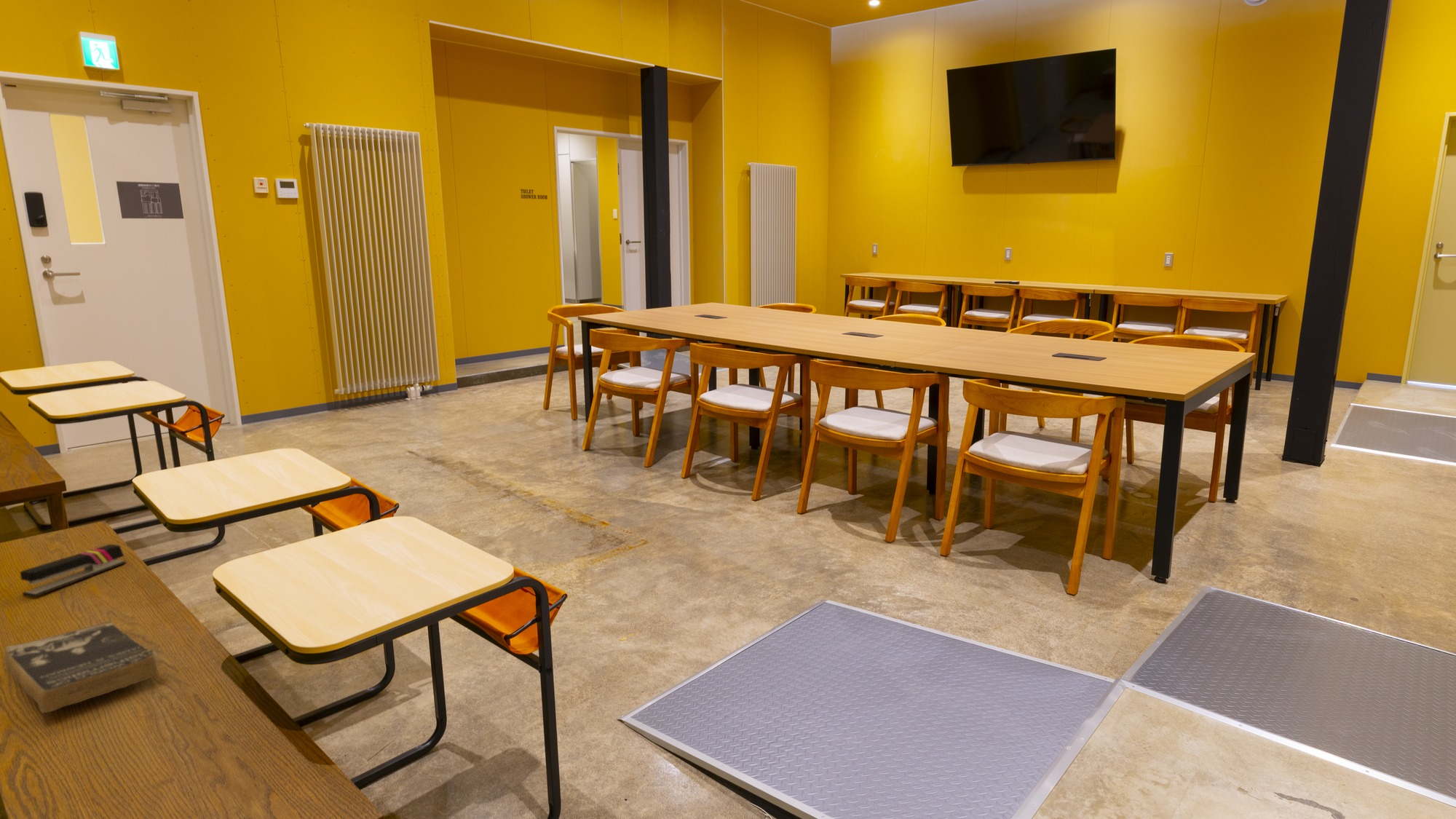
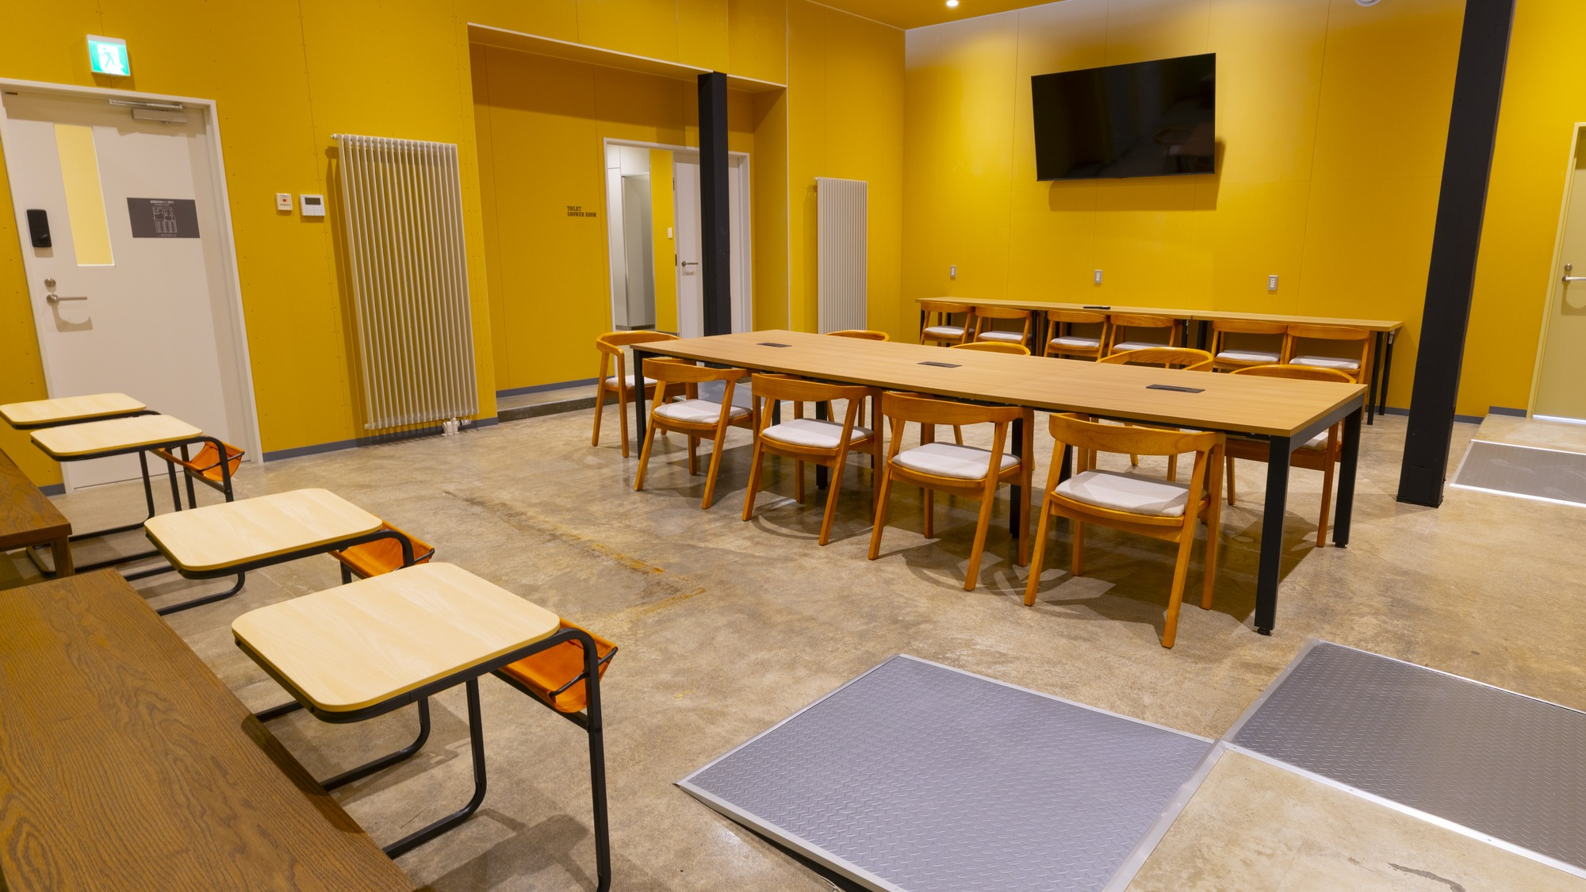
- stapler (74, 567)
- book (79, 662)
